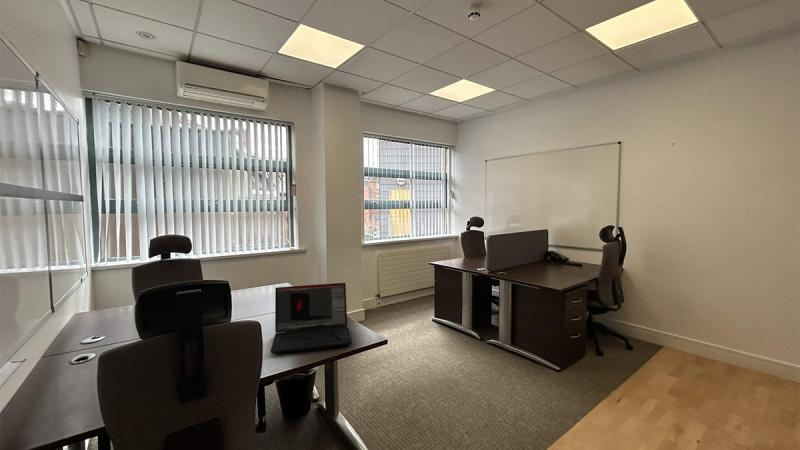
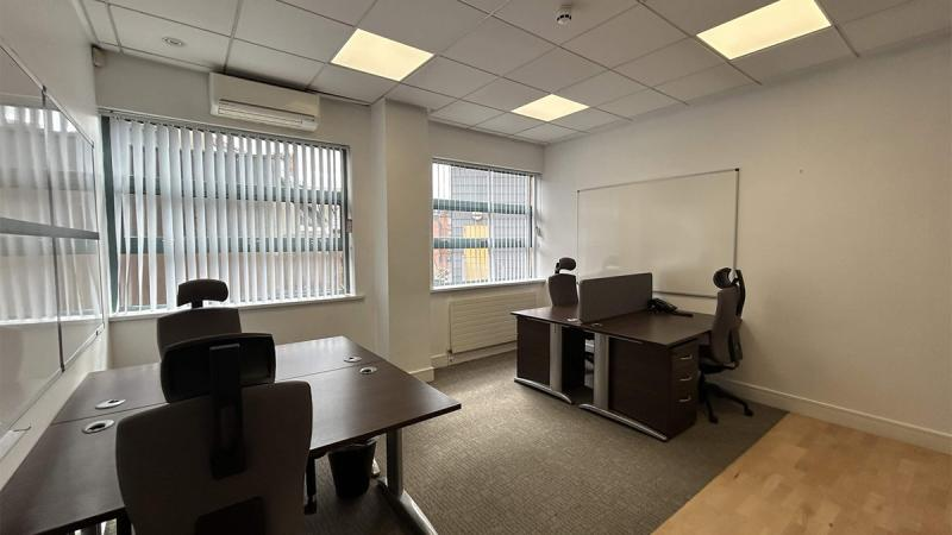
- laptop (312, 314)
